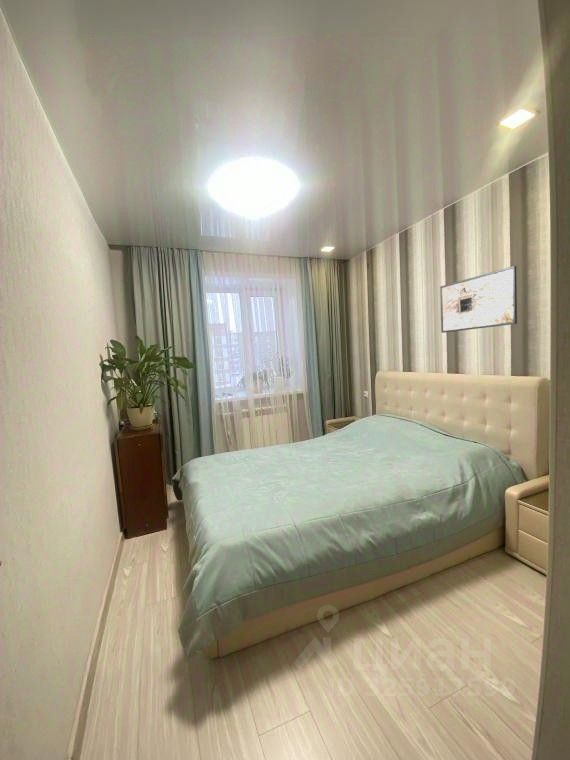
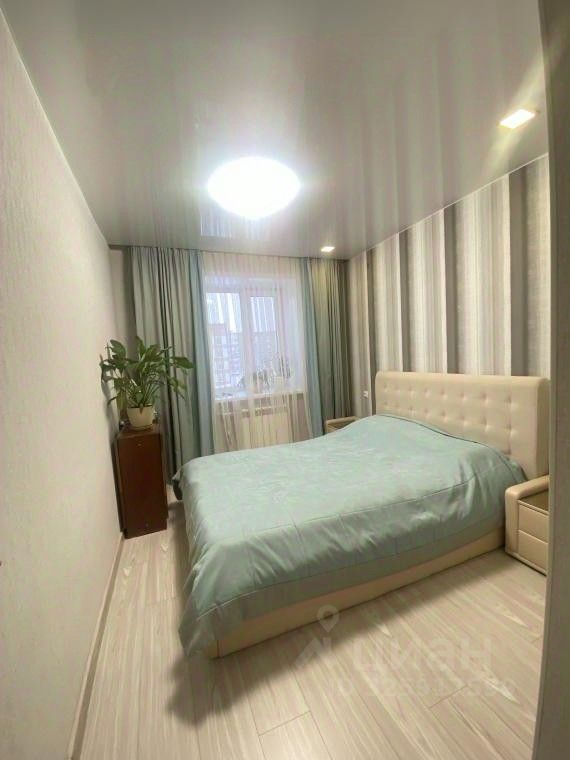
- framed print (474, 303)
